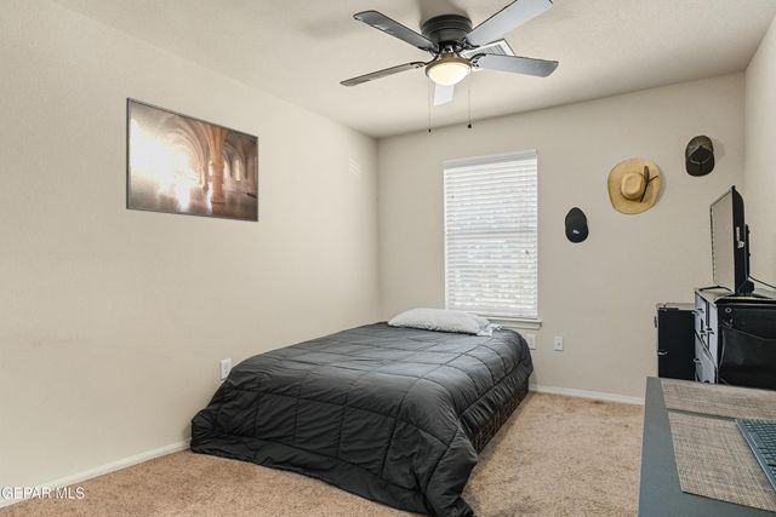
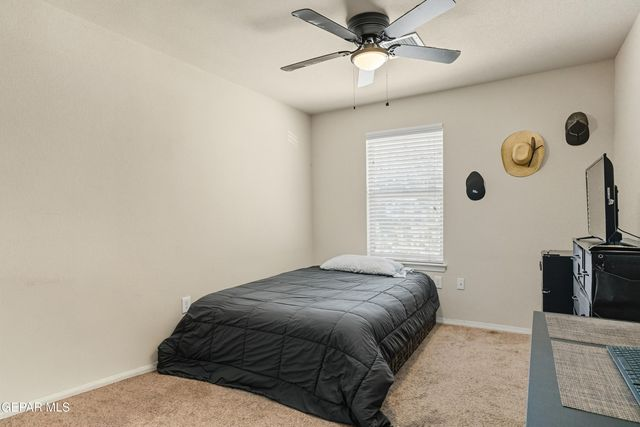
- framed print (200, 167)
